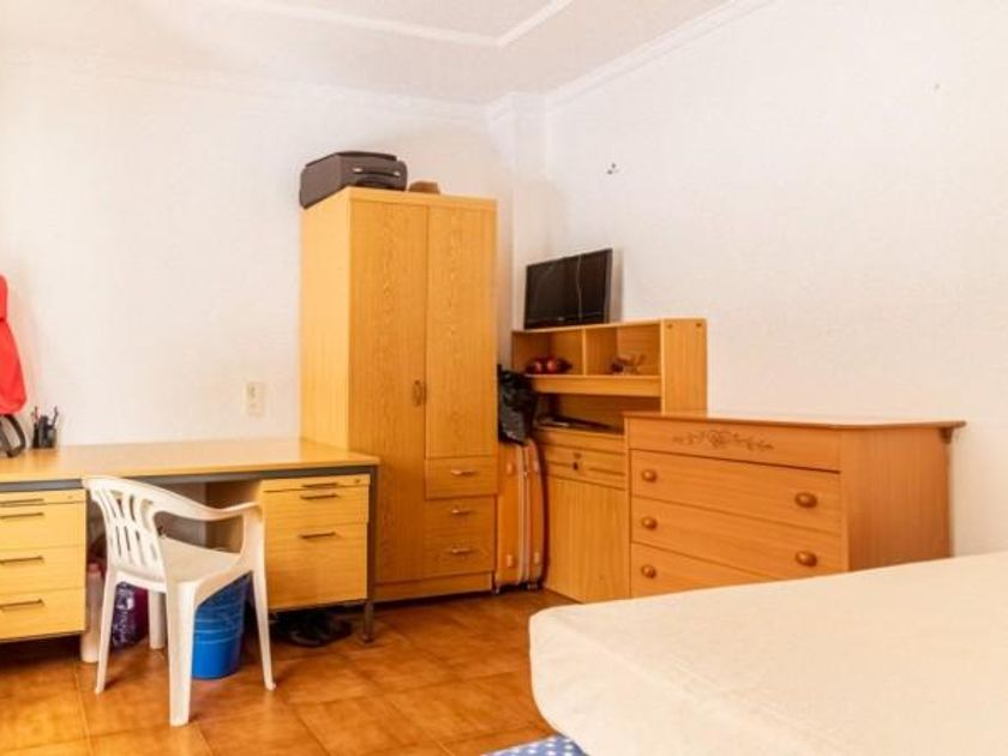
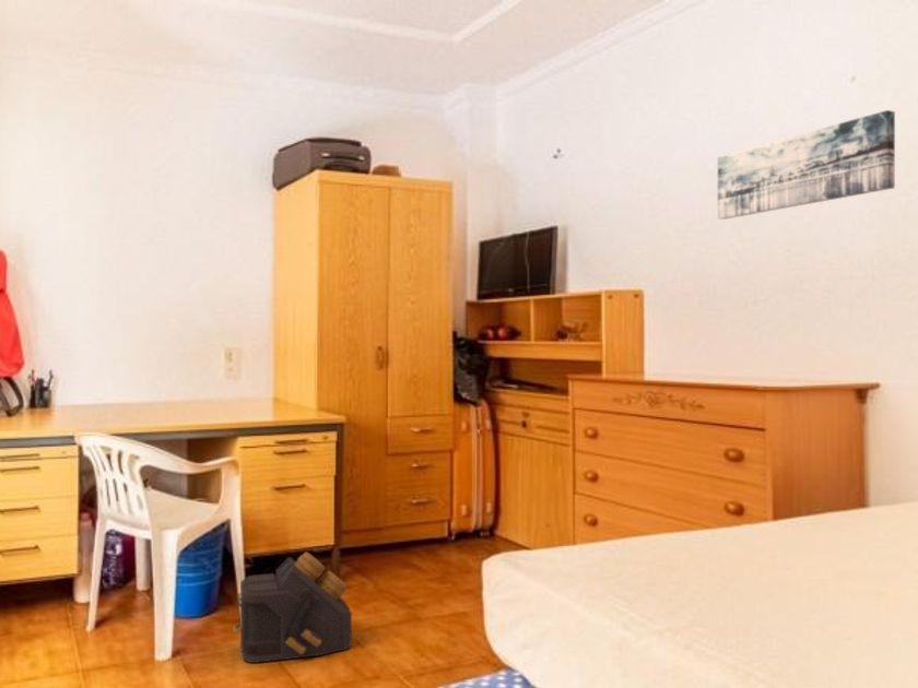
+ wall art (796, 170)
+ backpack (292, 600)
